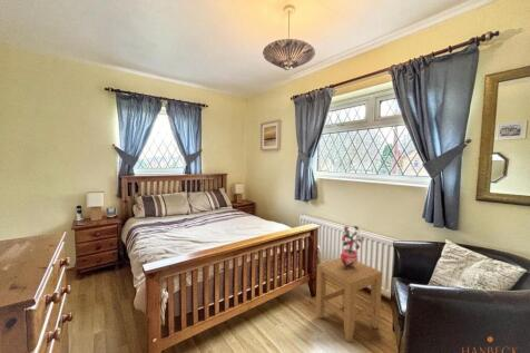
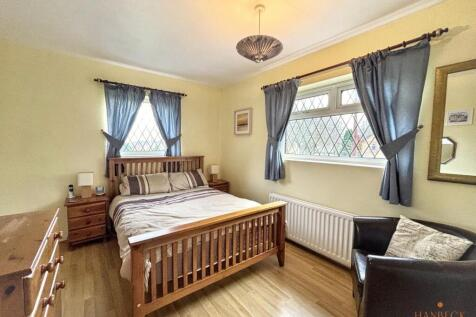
- stool (347, 295)
- potted plant (349, 244)
